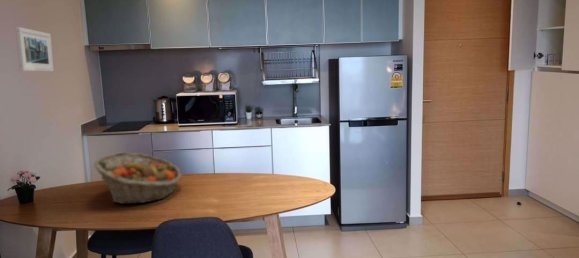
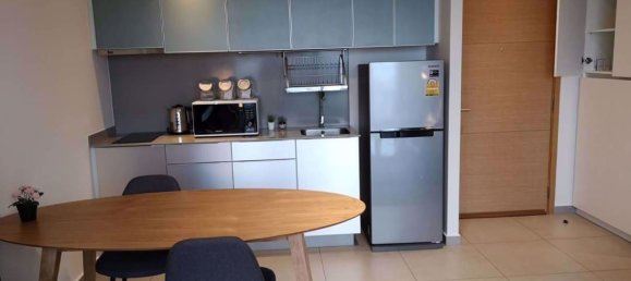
- fruit basket (140, 175)
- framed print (36, 51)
